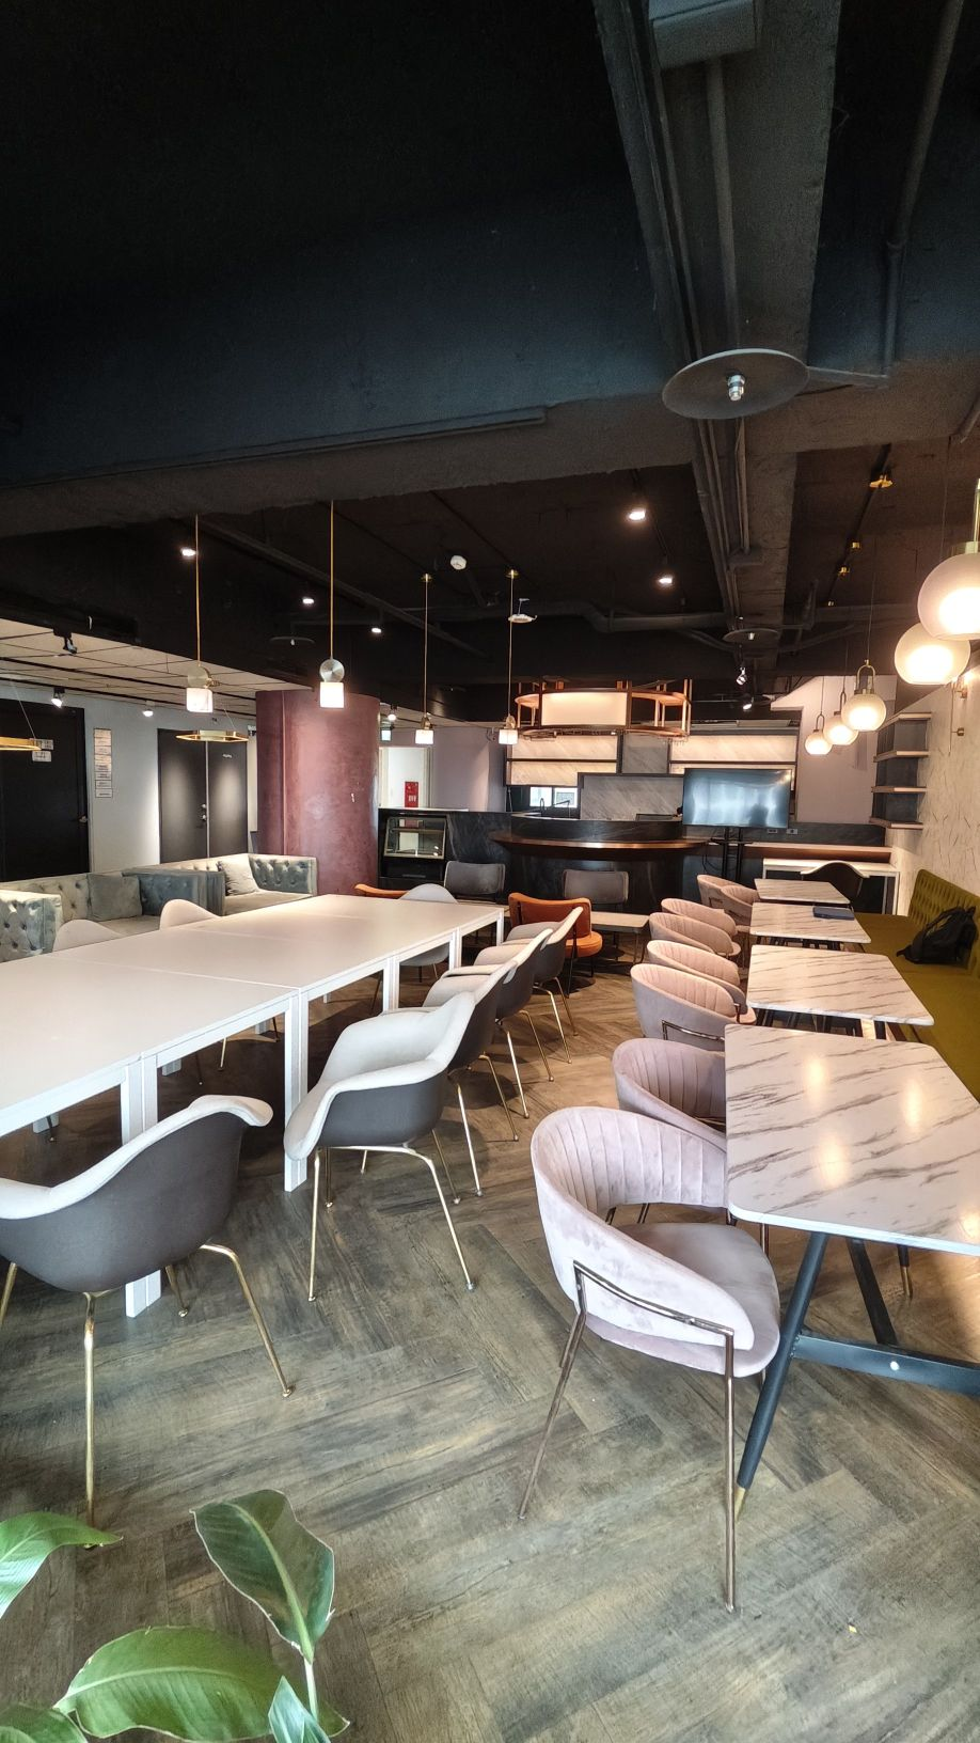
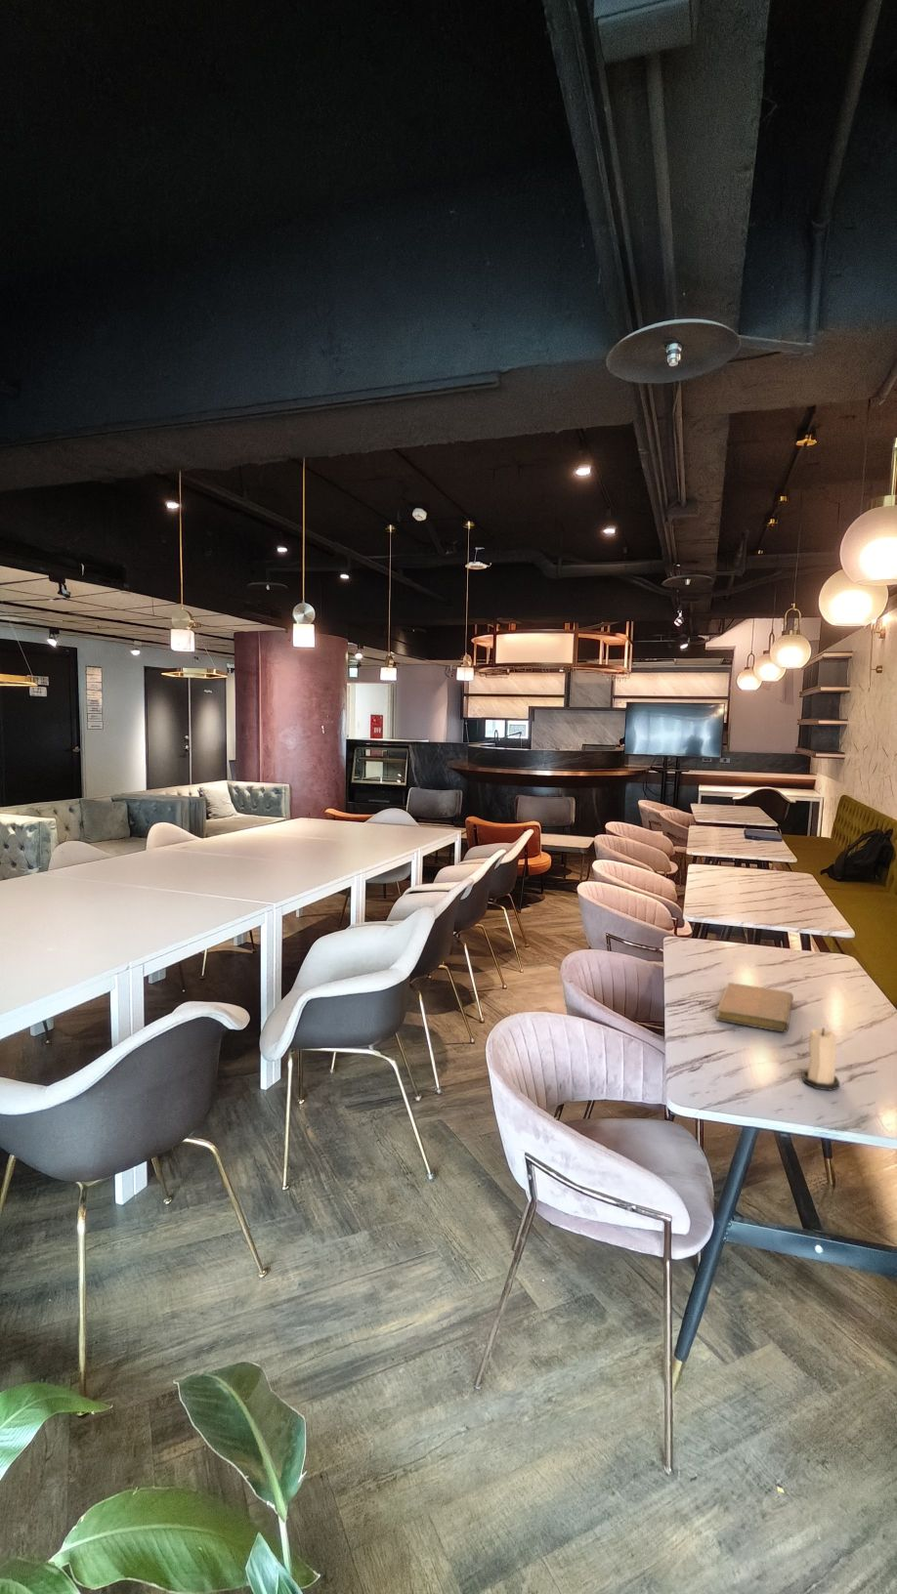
+ candle (821, 1055)
+ notebook (756, 1005)
